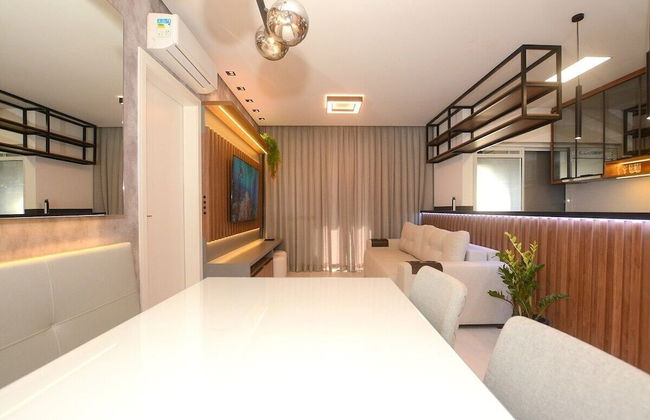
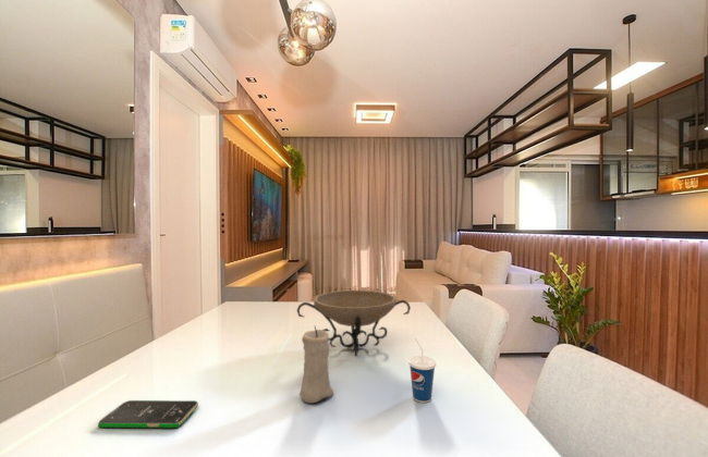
+ cup (422, 369)
+ smartphone (150, 412)
+ candle (316, 360)
+ decorative bowl (354, 322)
